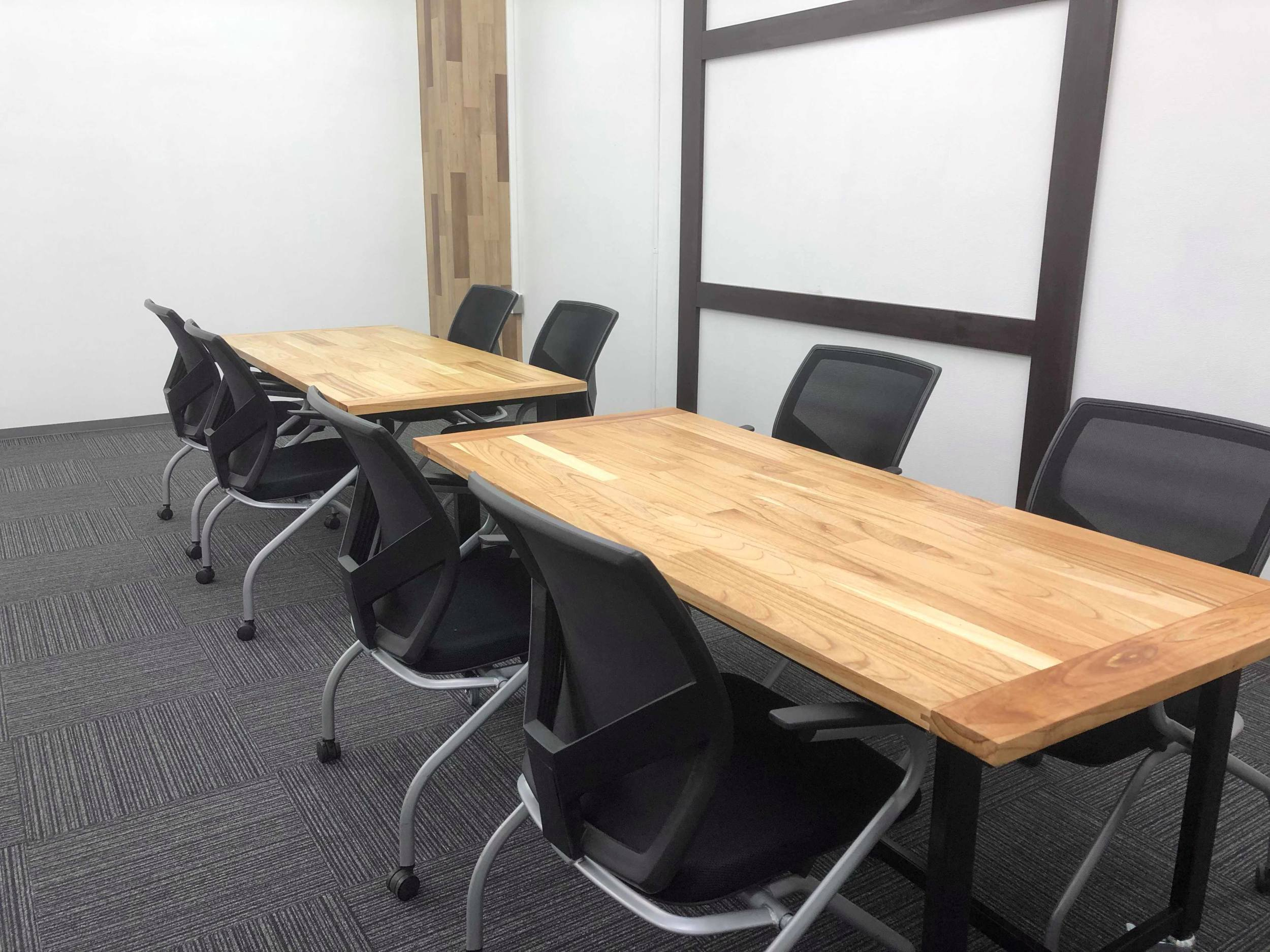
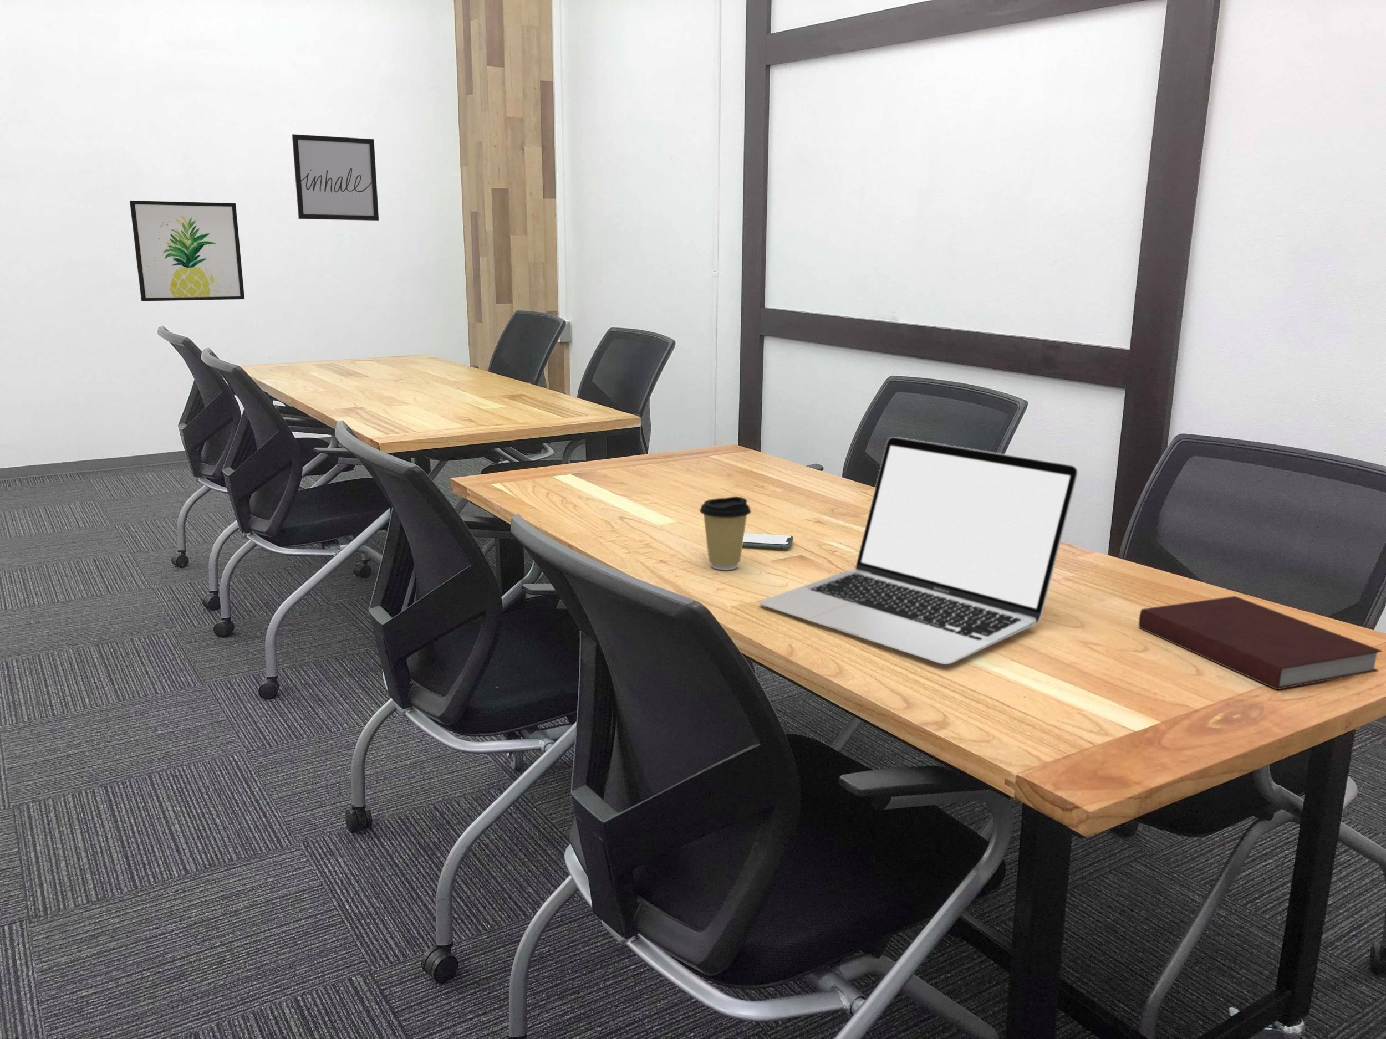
+ coffee cup (725, 533)
+ notebook (1254, 638)
+ laptop (913, 539)
+ wall art (336, 178)
+ smartphone (752, 540)
+ wall art (189, 252)
